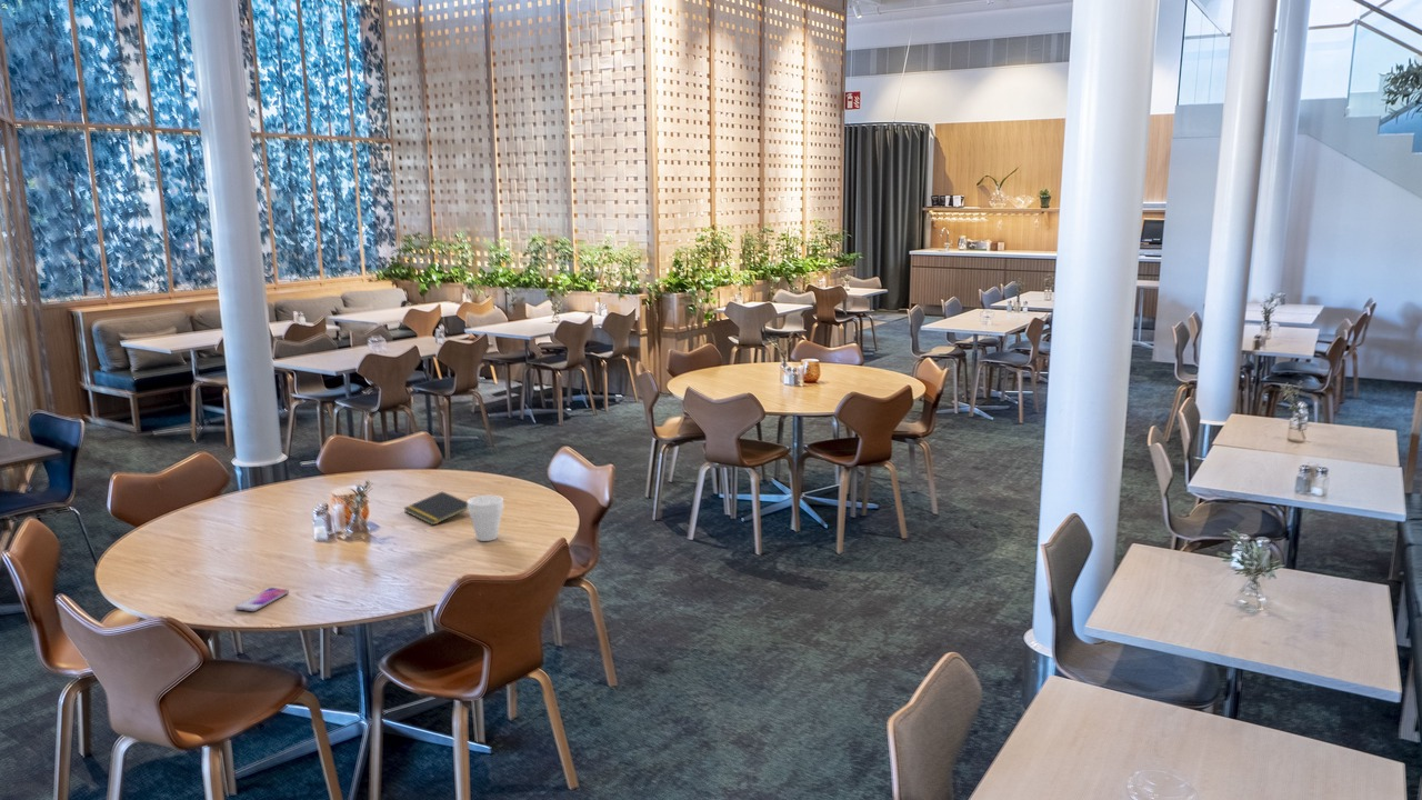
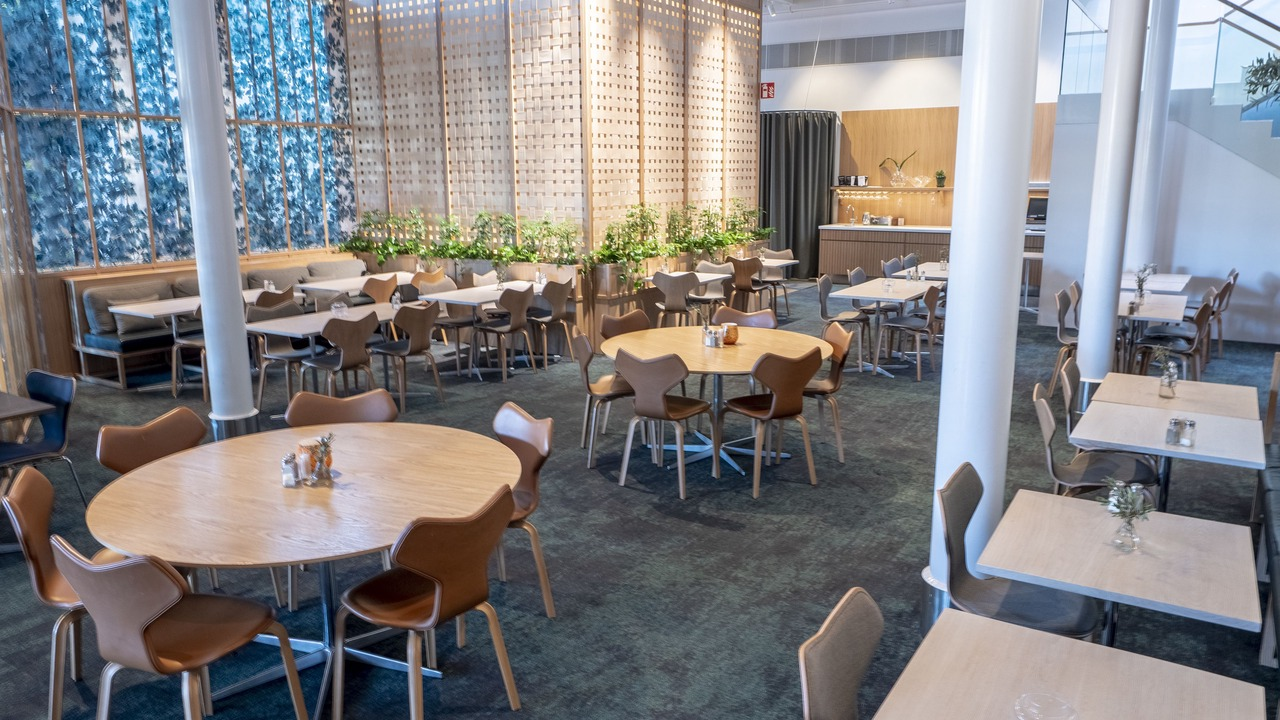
- notepad (438, 507)
- cup (485, 519)
- smartphone (262, 599)
